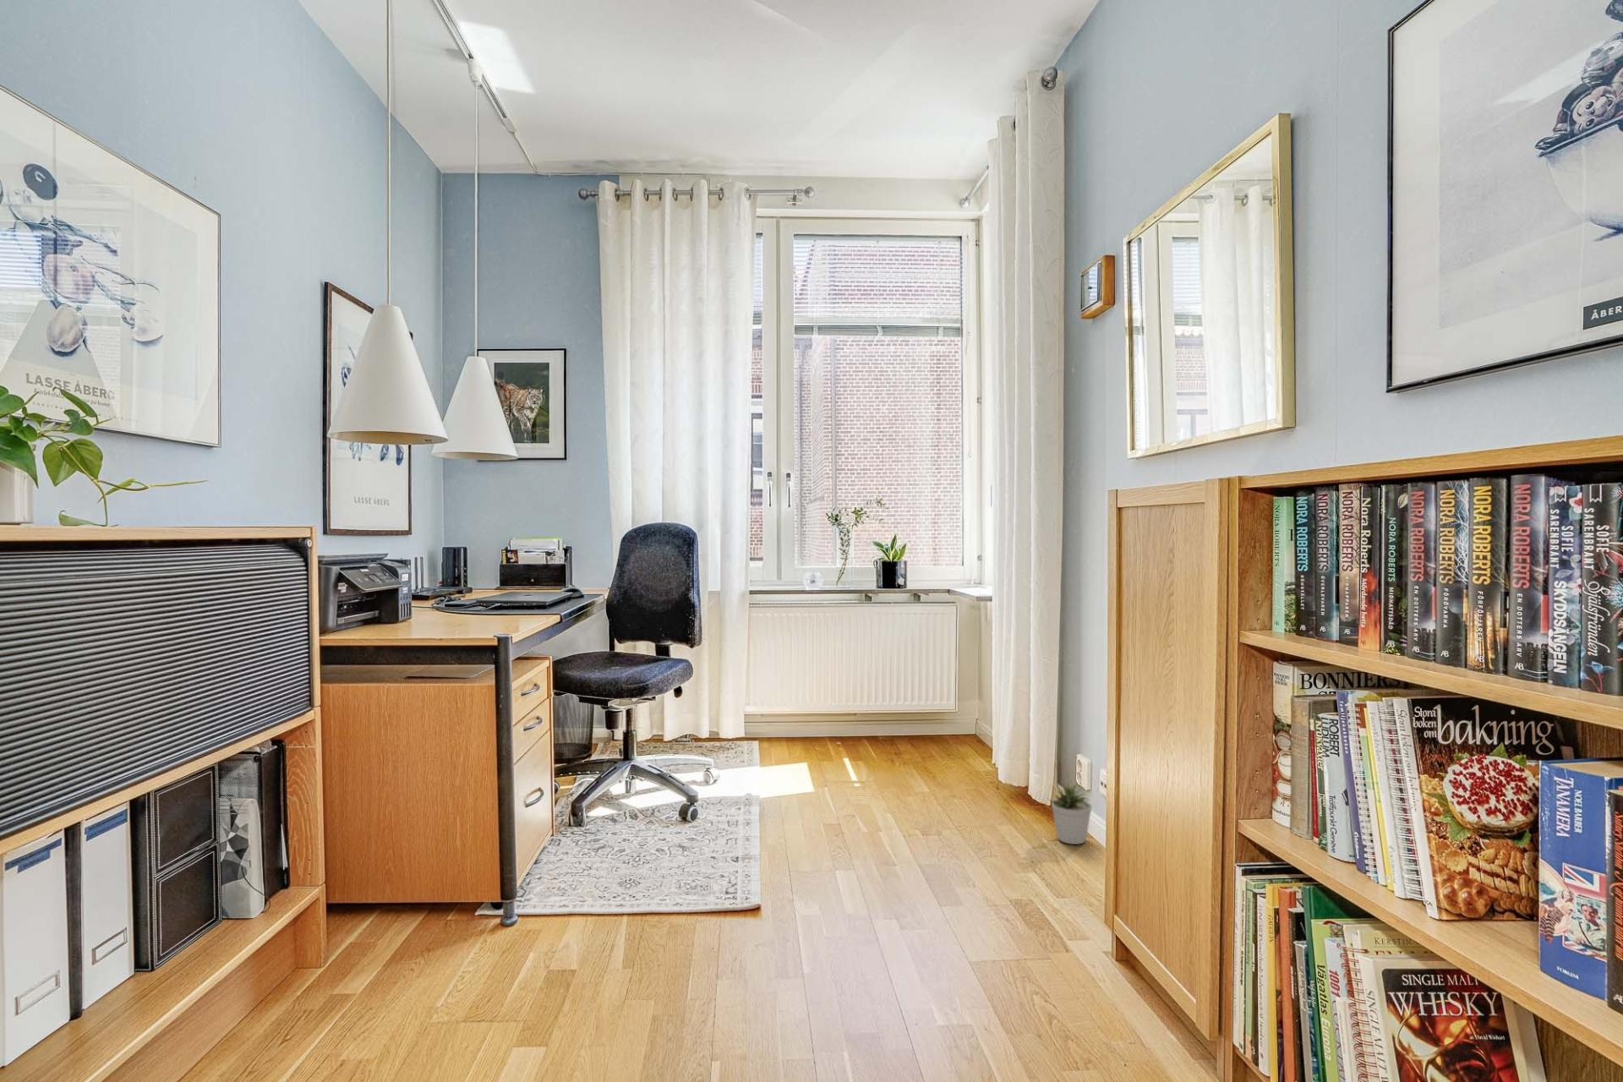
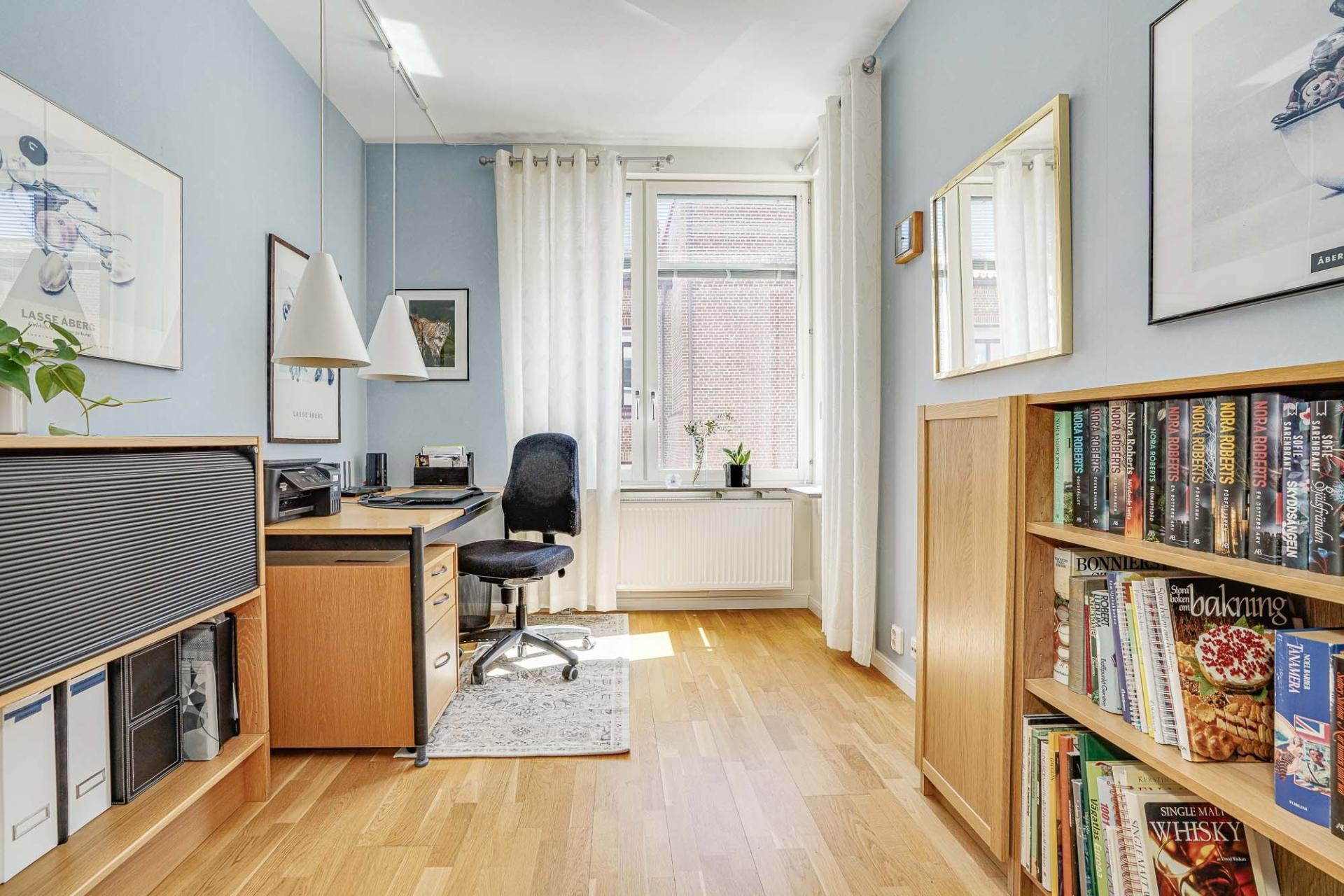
- potted plant (1070, 809)
